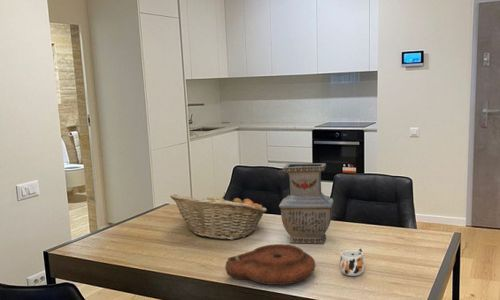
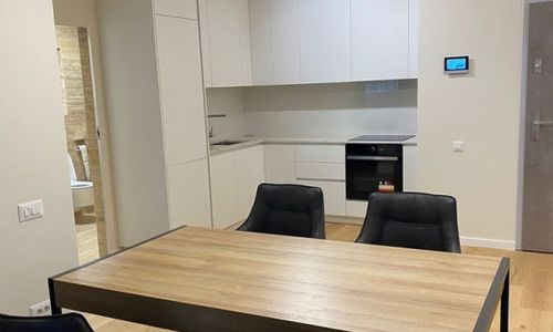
- vase (306, 202)
- plate (273, 263)
- fruit basket (218, 210)
- mug (352, 260)
